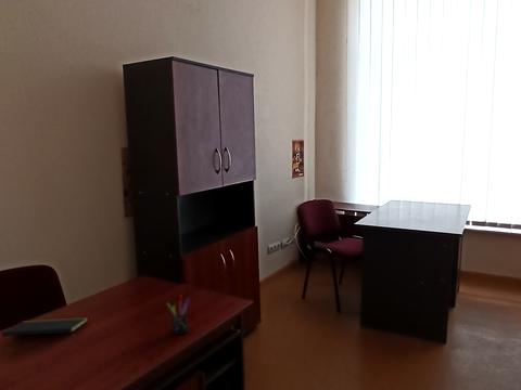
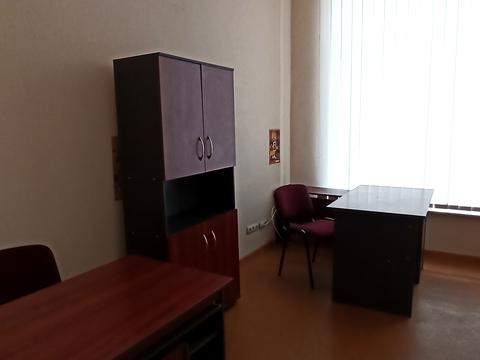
- pen holder (178, 313)
- notepad (47, 326)
